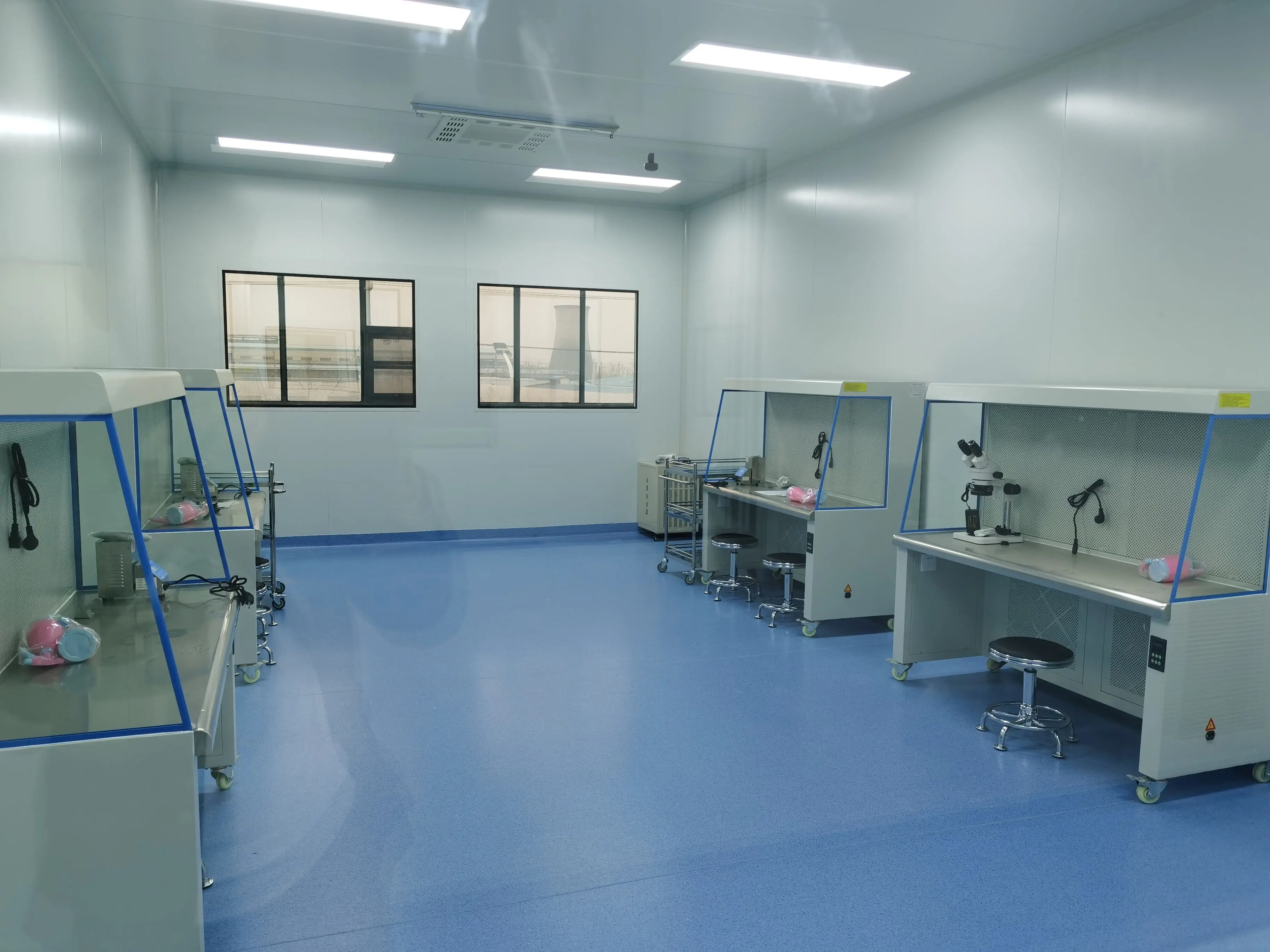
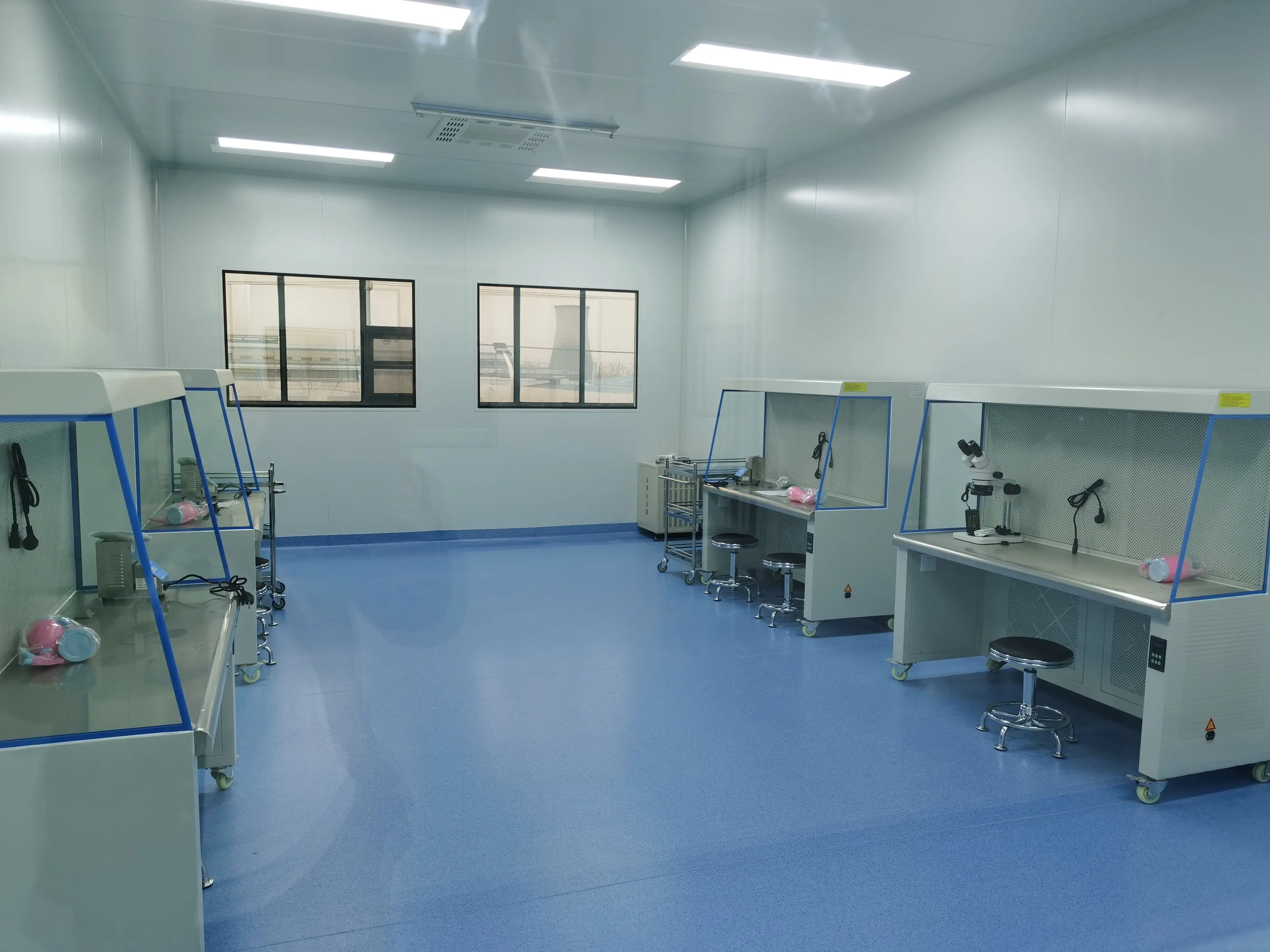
- security camera (651, 161)
